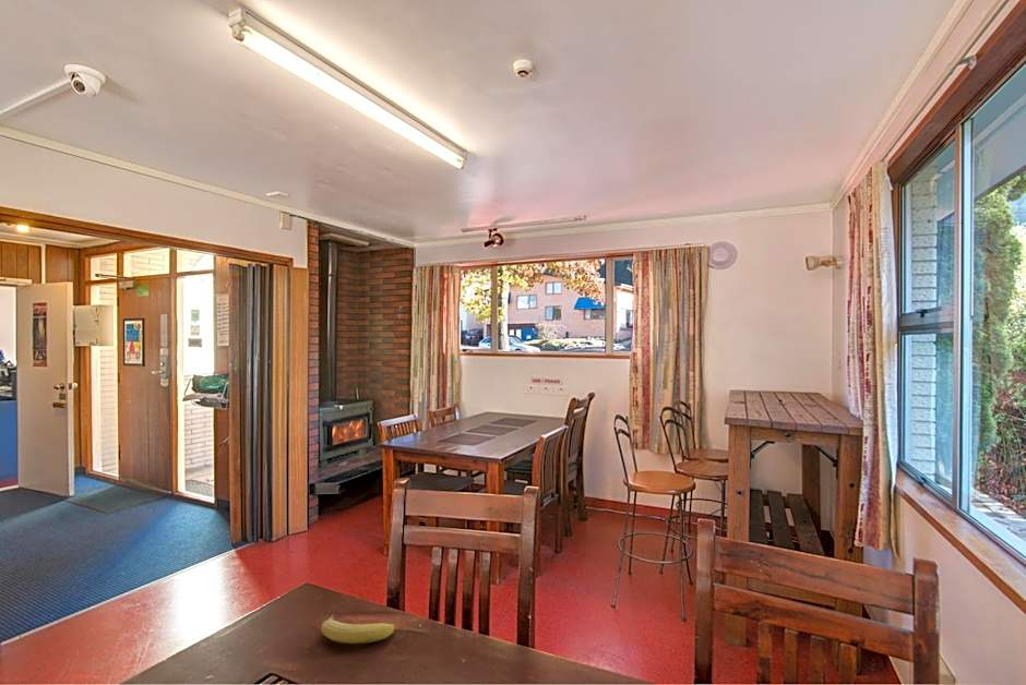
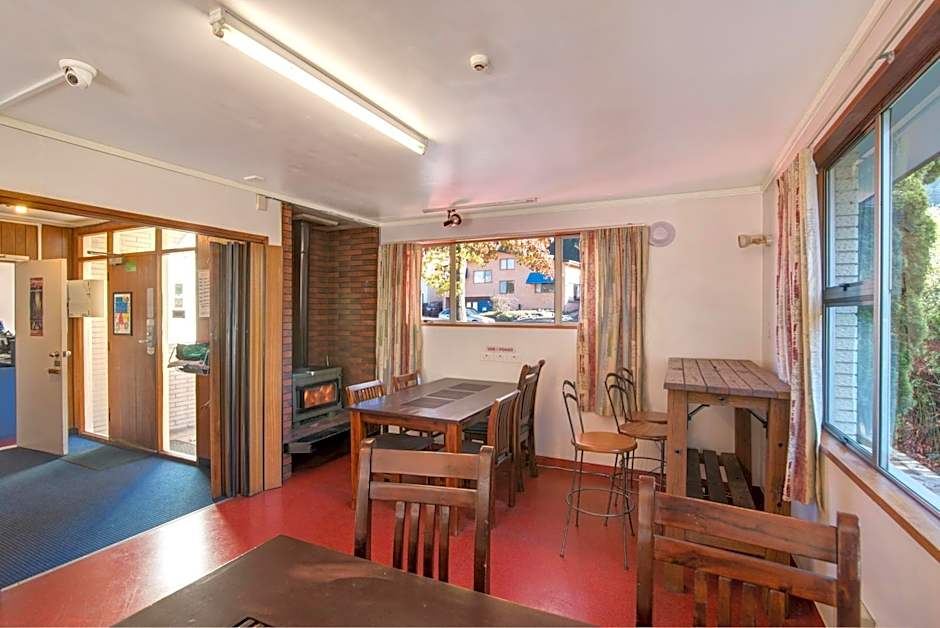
- fruit (351, 626)
